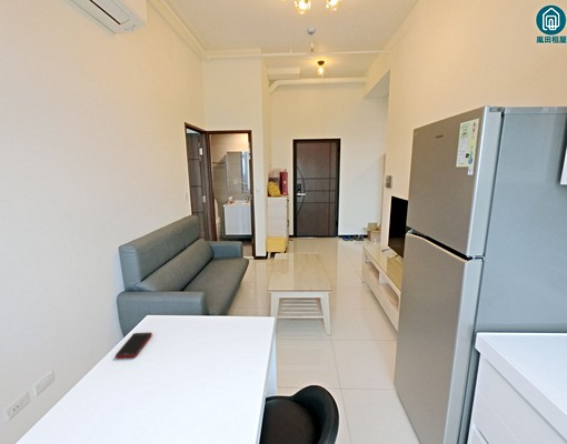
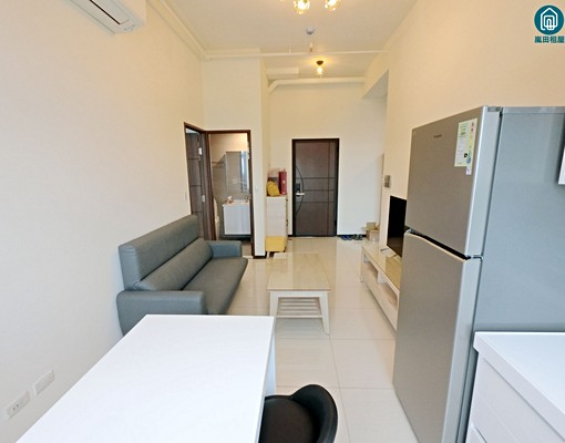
- cell phone (135, 344)
